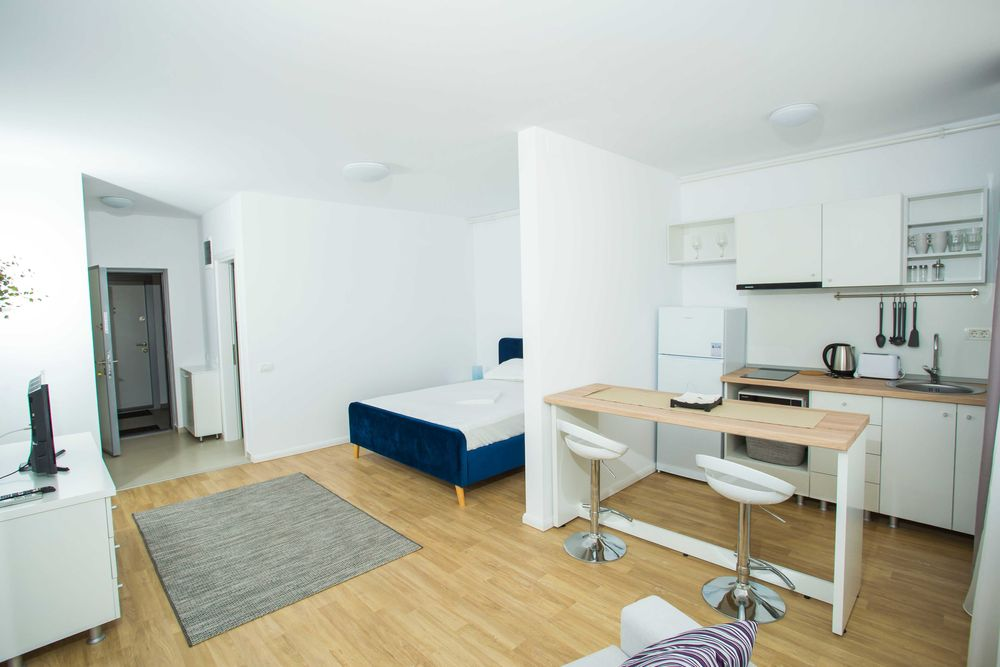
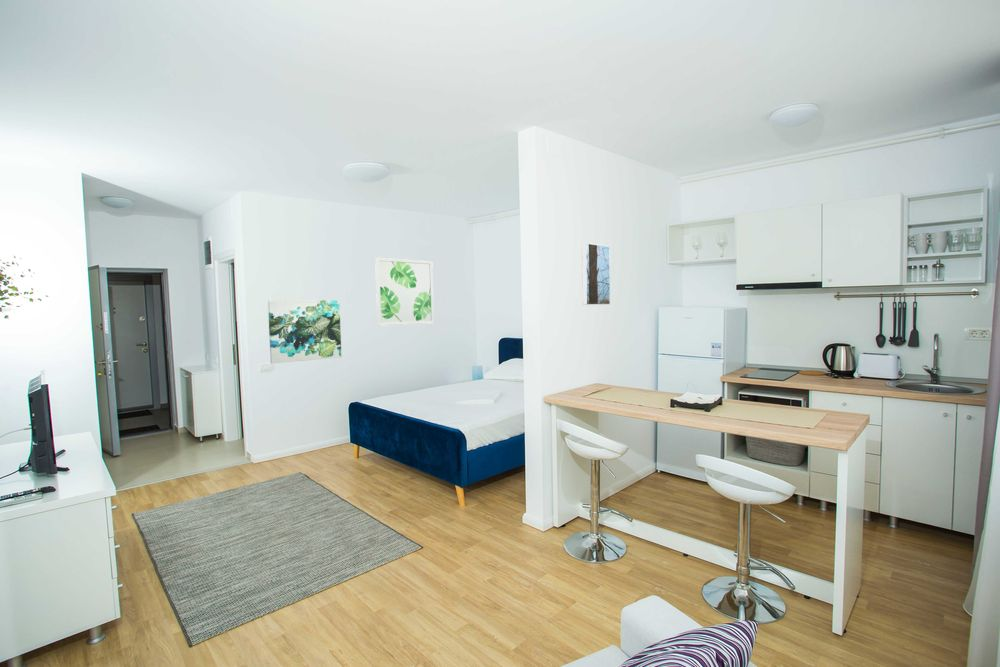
+ wall art (306, 330)
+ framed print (596, 274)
+ wall art (406, 292)
